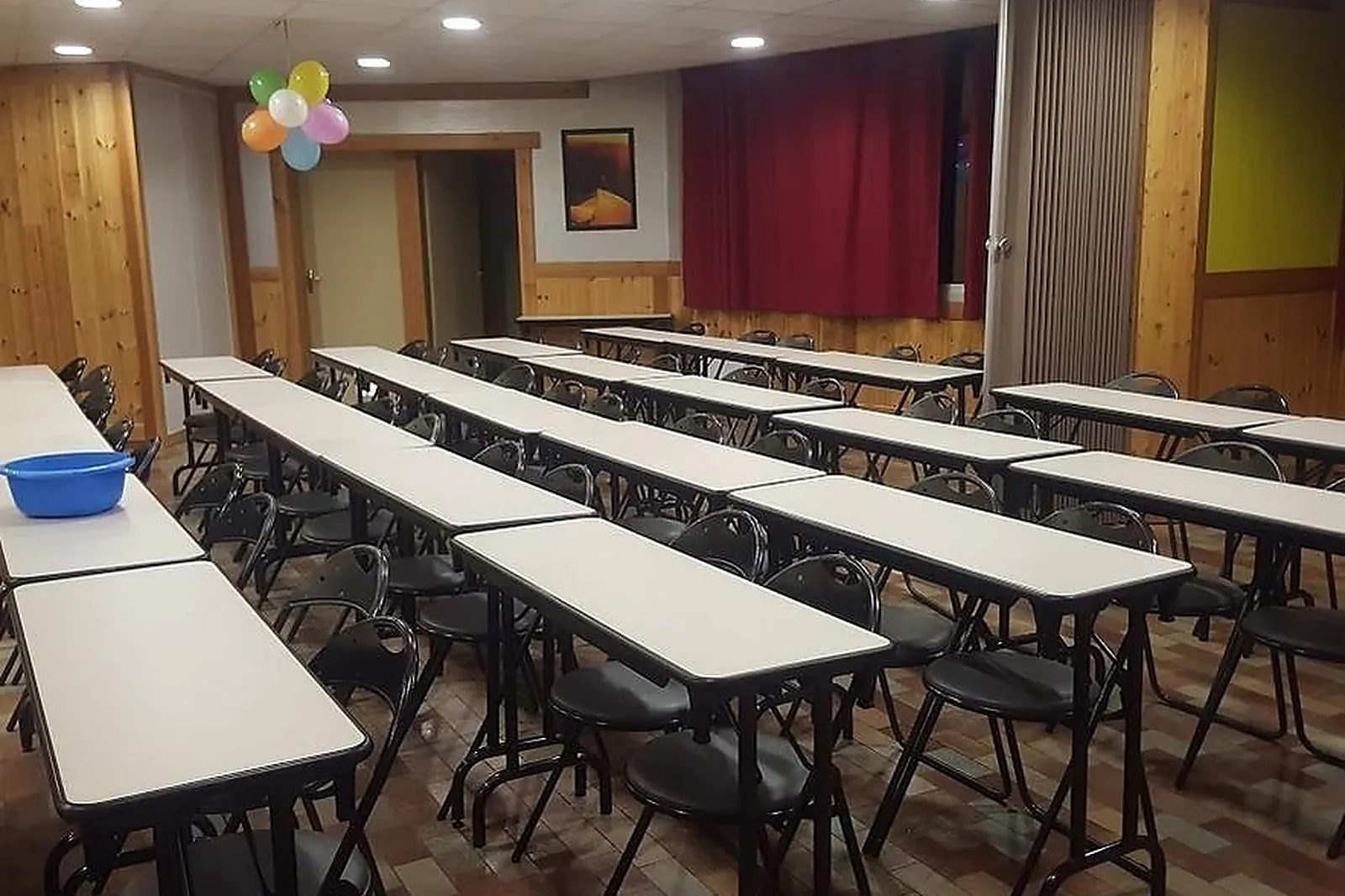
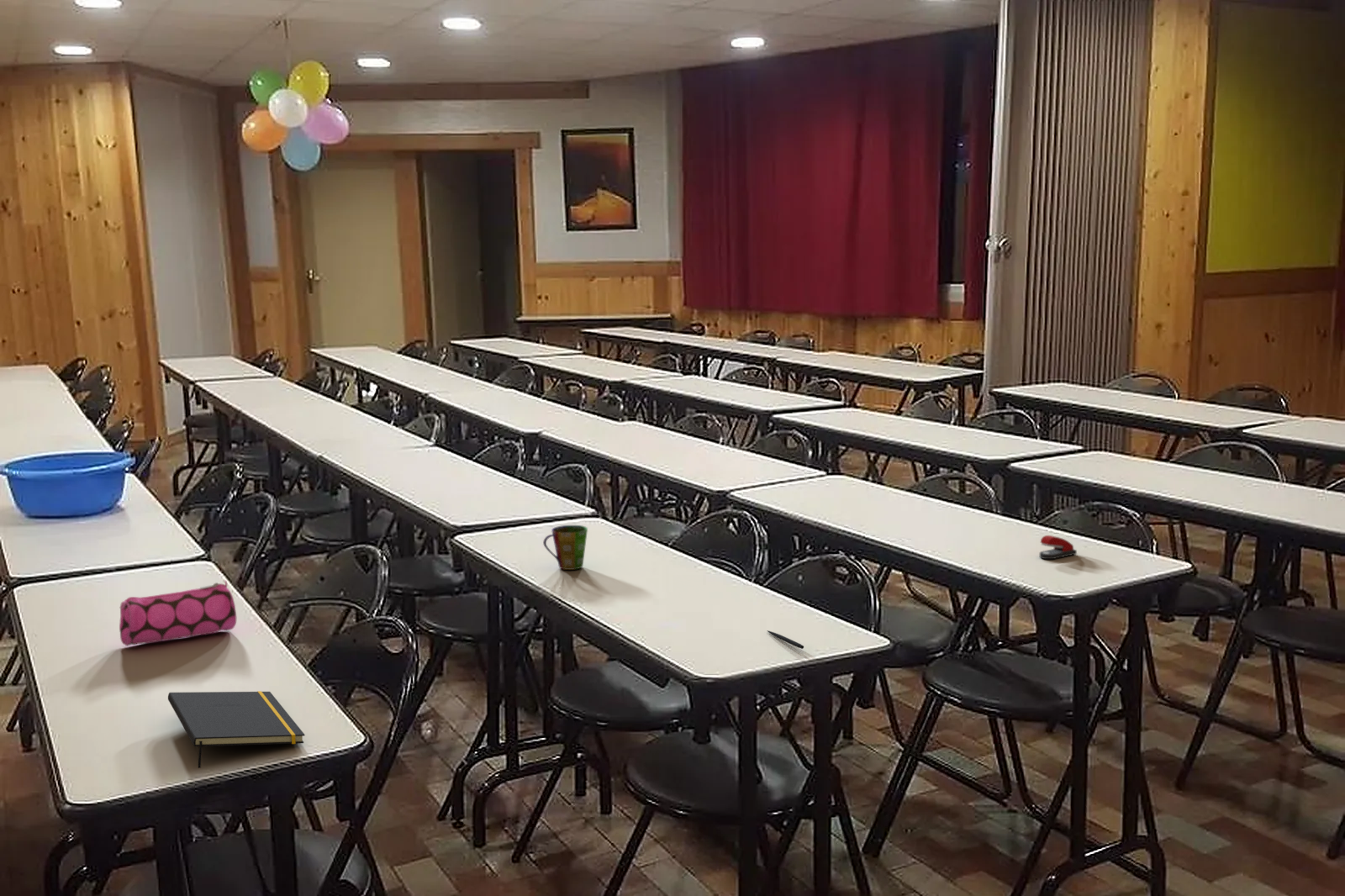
+ pencil case (177, 613)
+ stapler (1056, 545)
+ cup (565, 549)
+ pen (784, 638)
+ notepad (235, 717)
